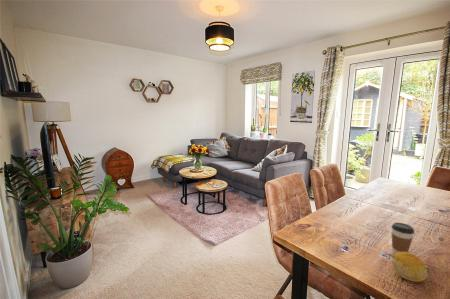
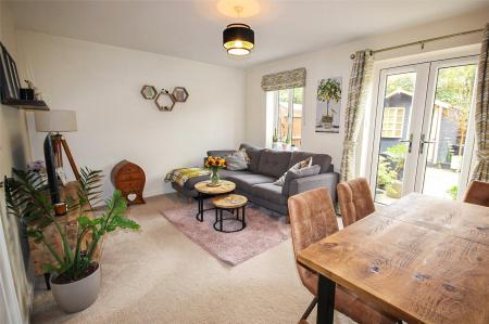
- fruit (409, 265)
- coffee cup (401, 239)
